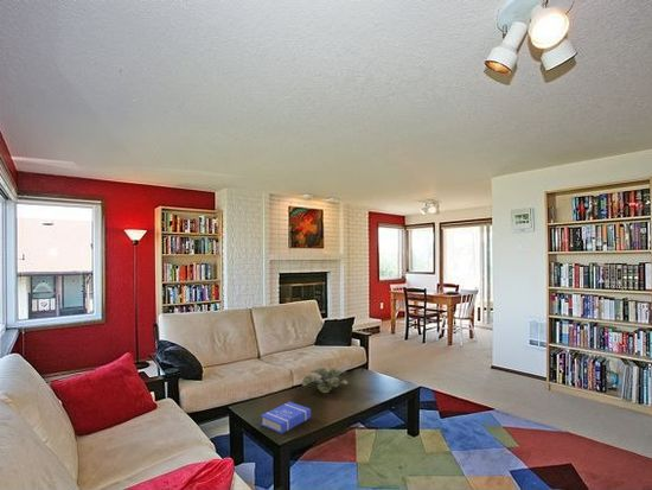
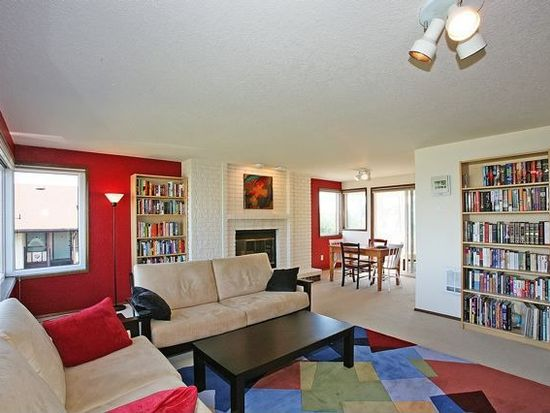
- book (286, 416)
- plant (325, 381)
